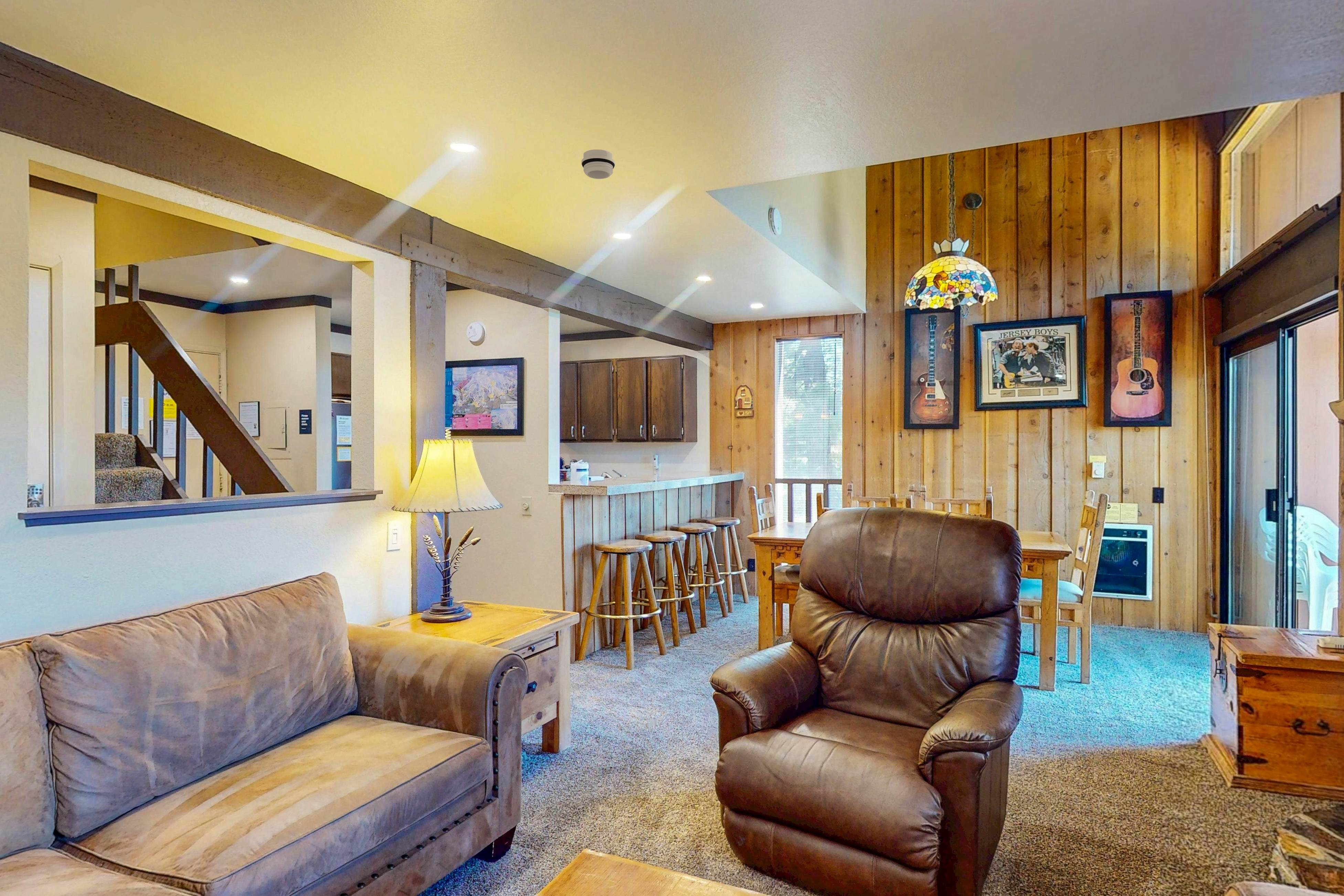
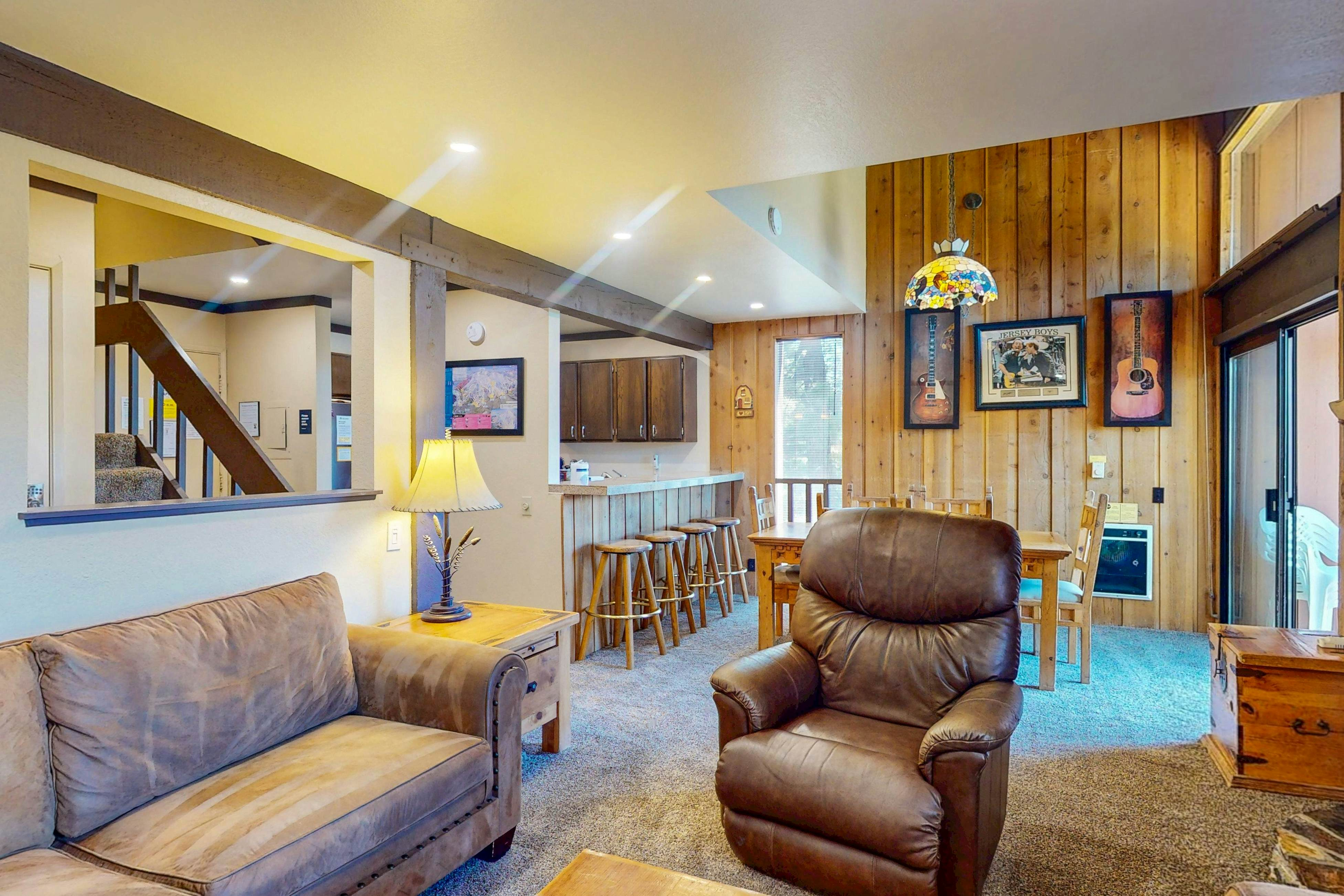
- smoke detector (598, 165)
